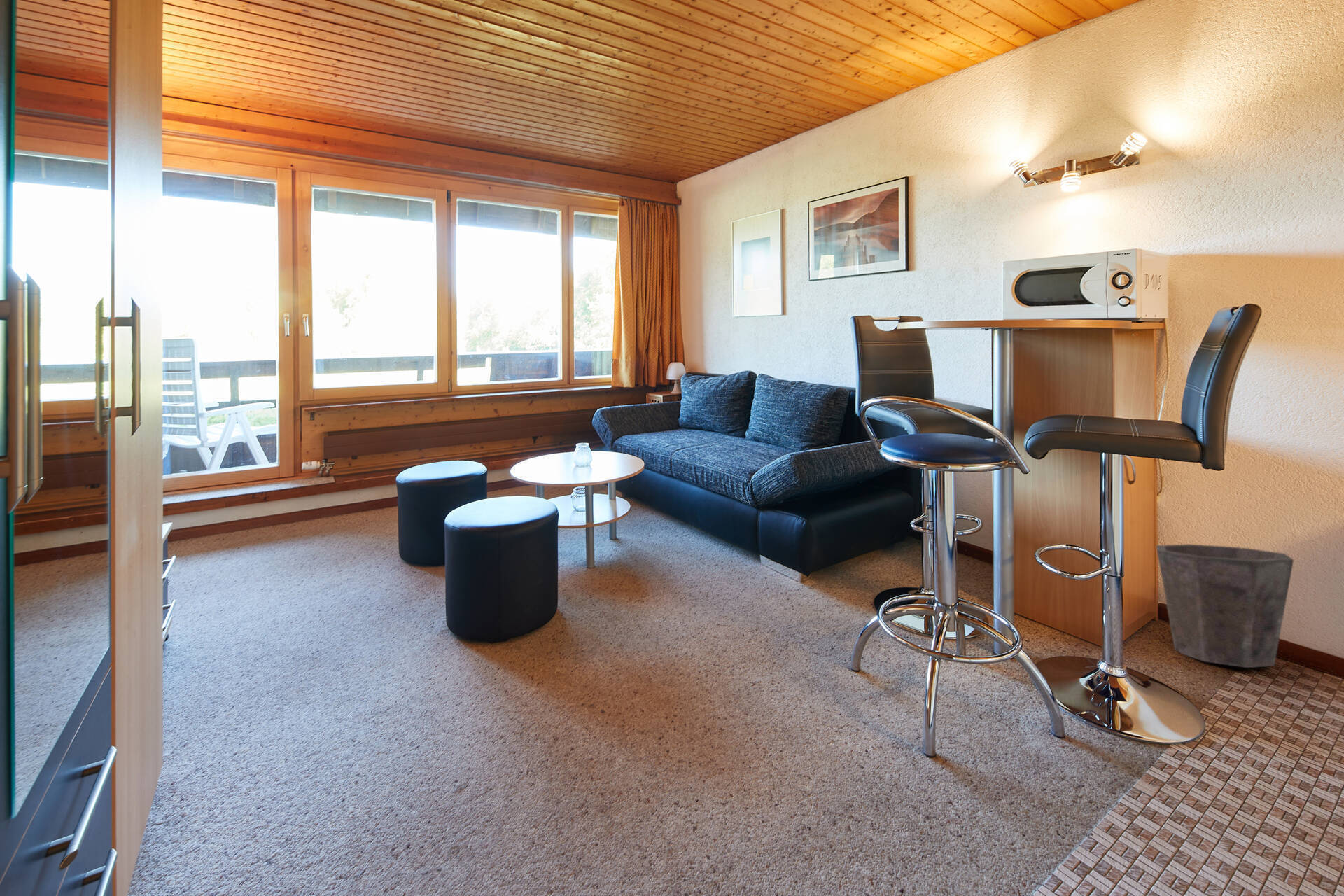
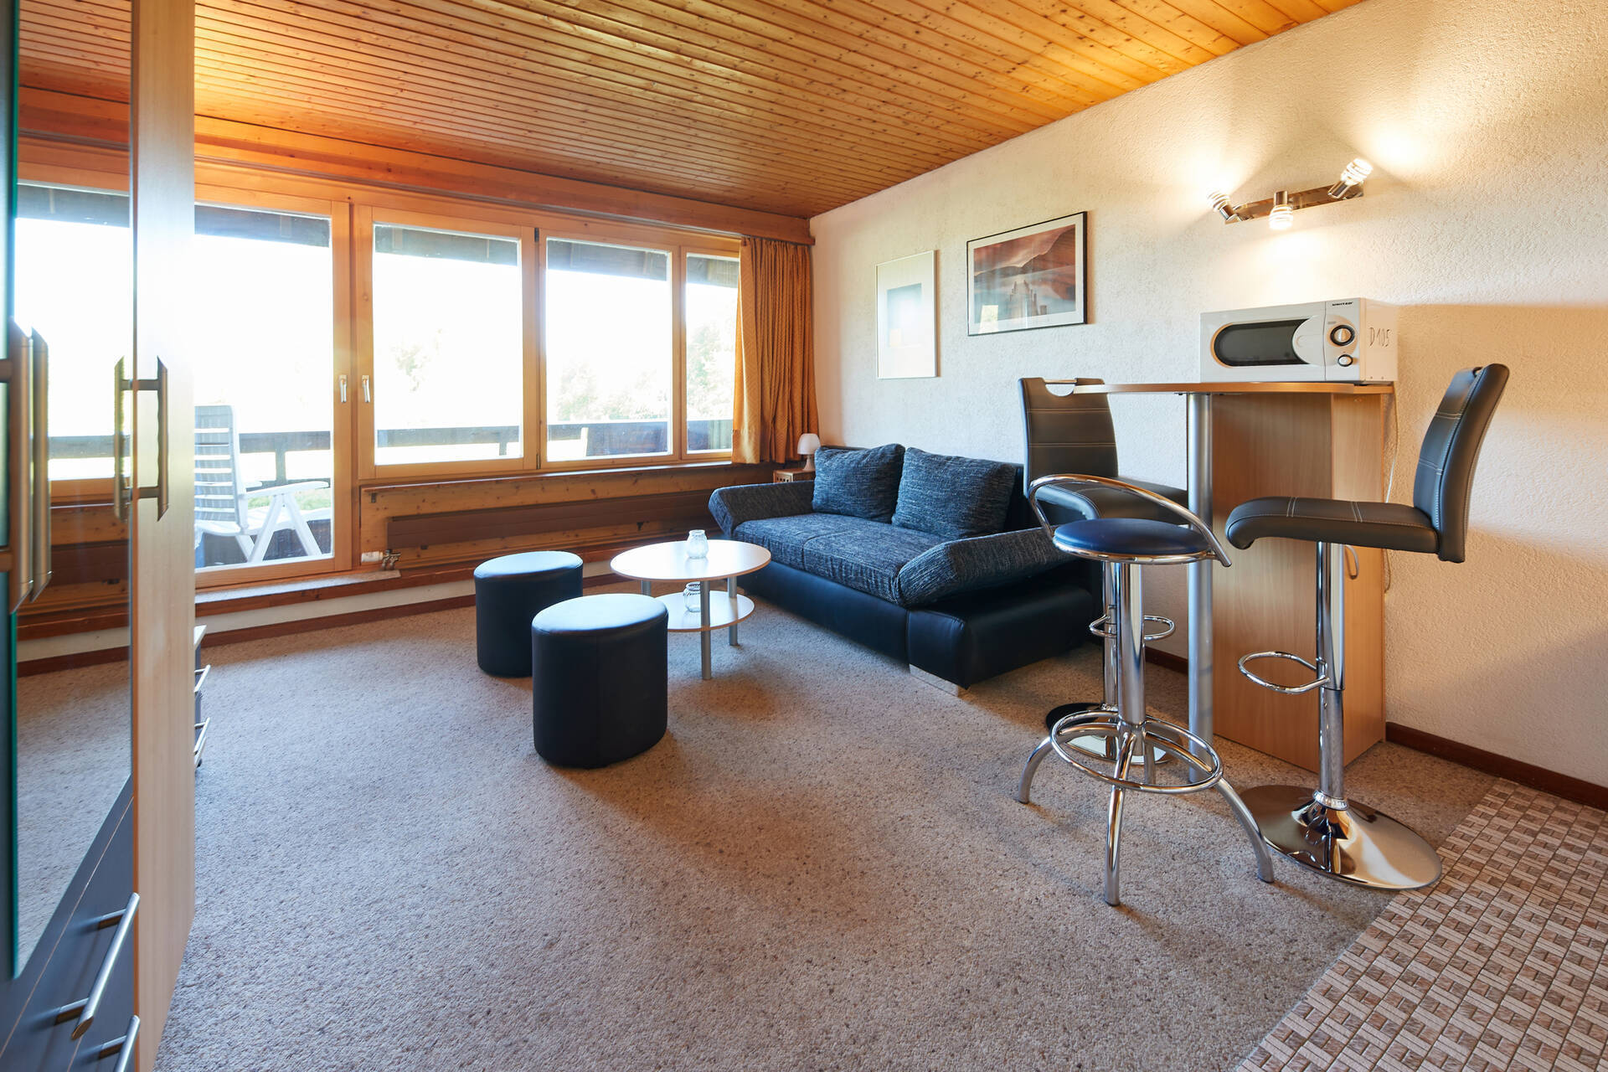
- waste bin (1220, 603)
